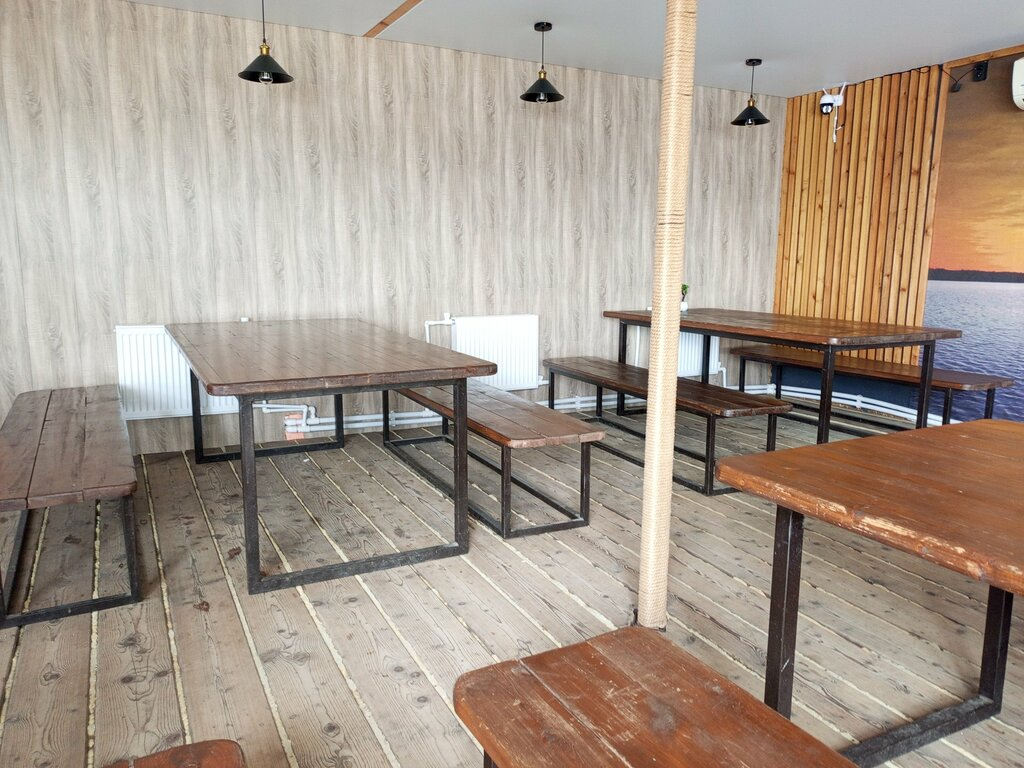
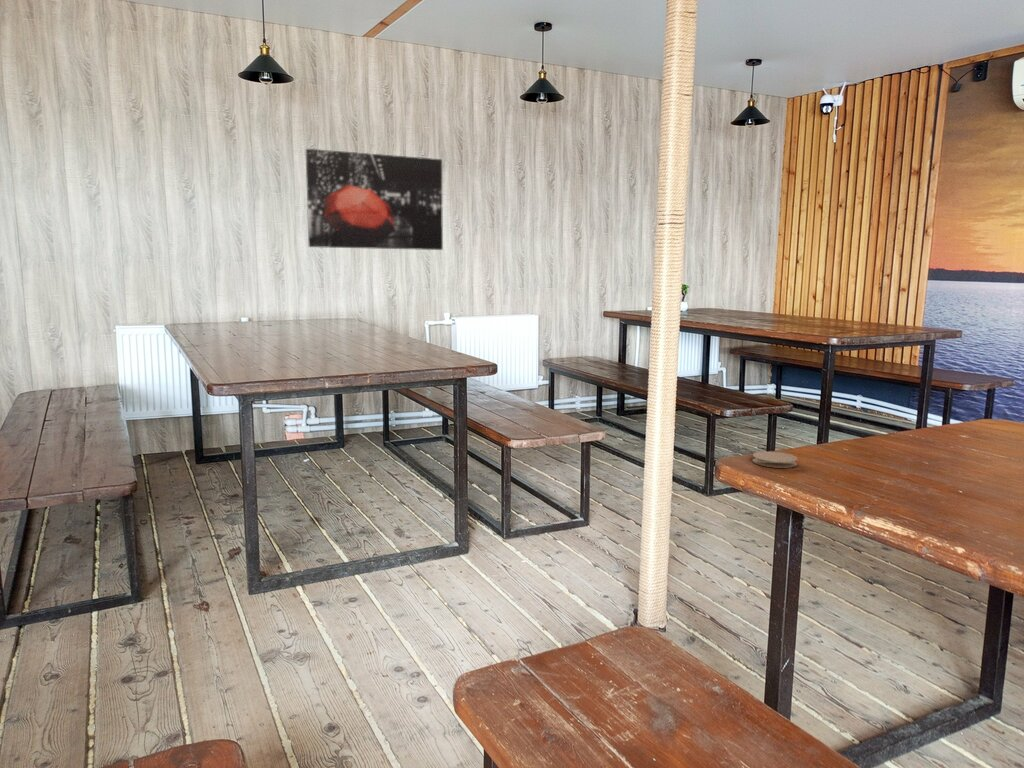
+ wall art (377, 201)
+ coaster (774, 459)
